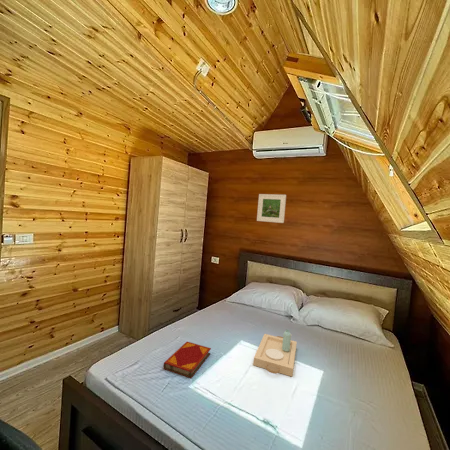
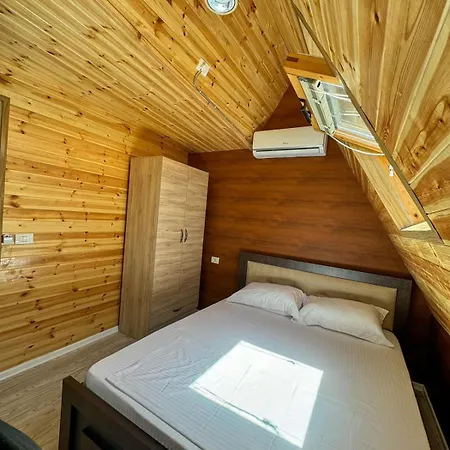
- serving tray (277, 343)
- hardback book (188, 357)
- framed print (271, 208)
